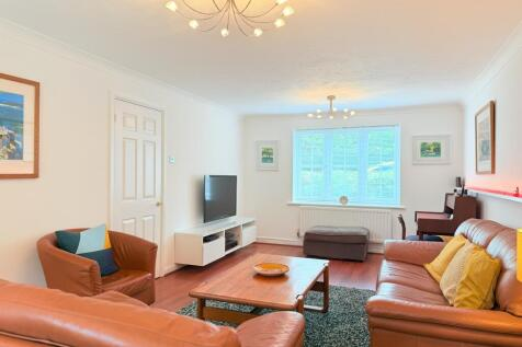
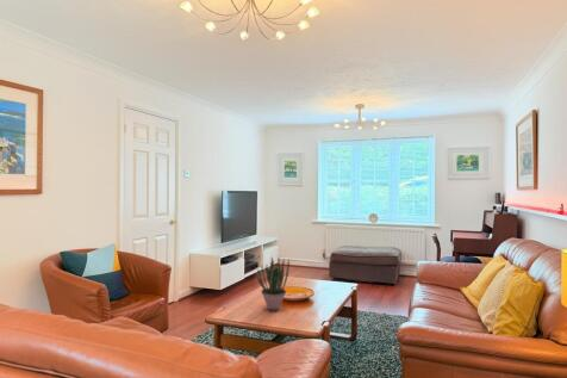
+ potted plant (273, 281)
